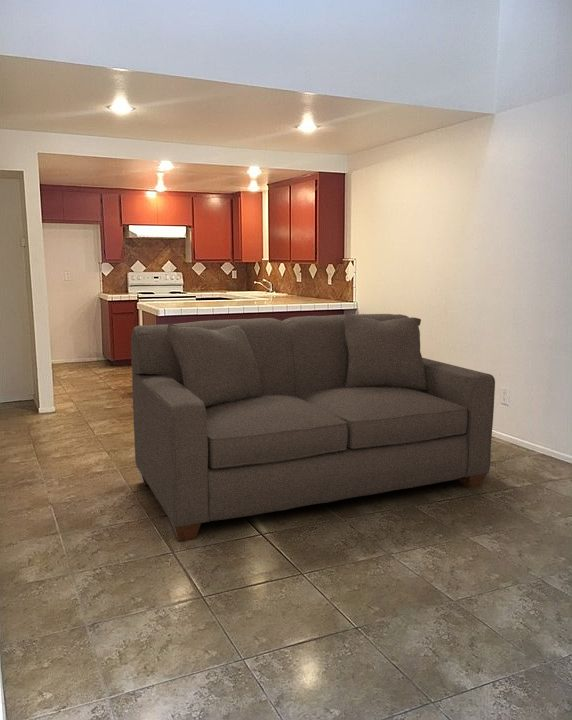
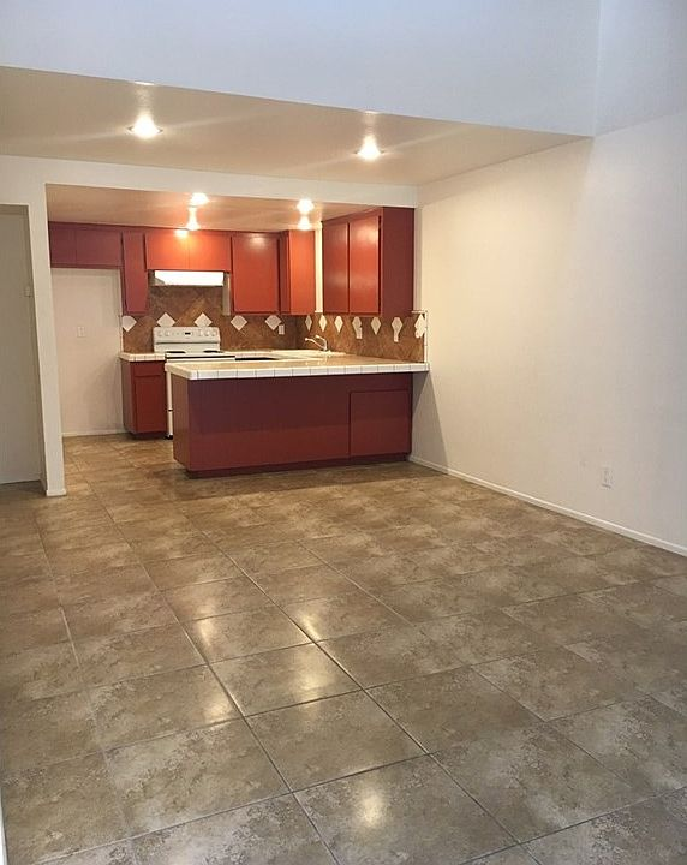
- sofa (311, 403)
